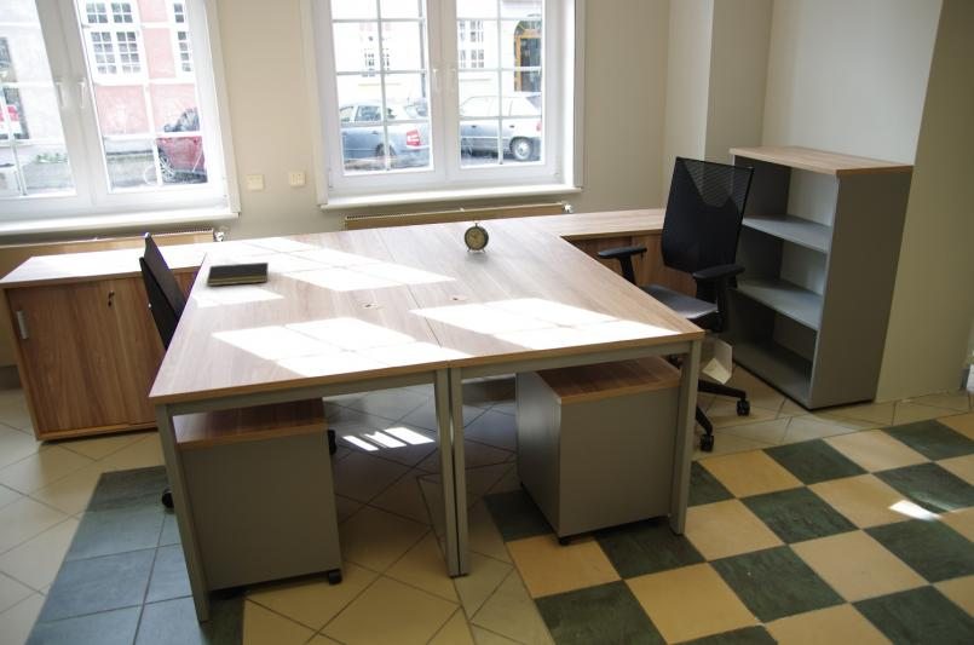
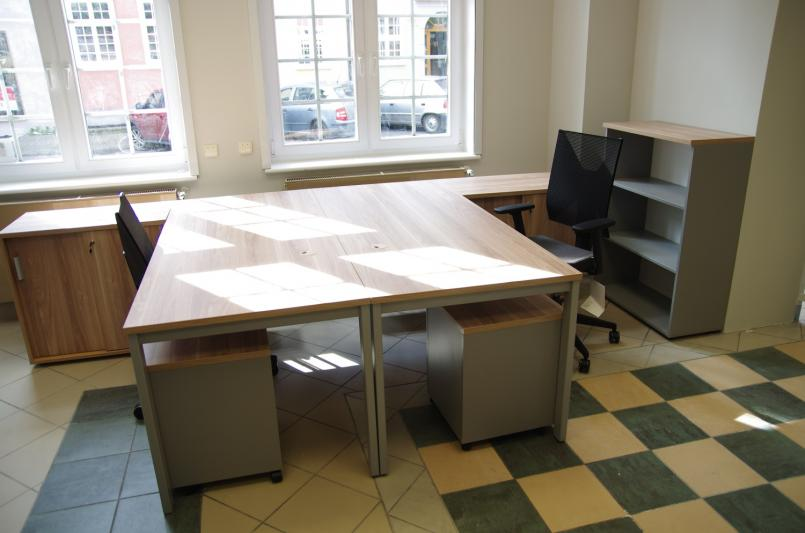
- notepad (237, 273)
- alarm clock (477, 234)
